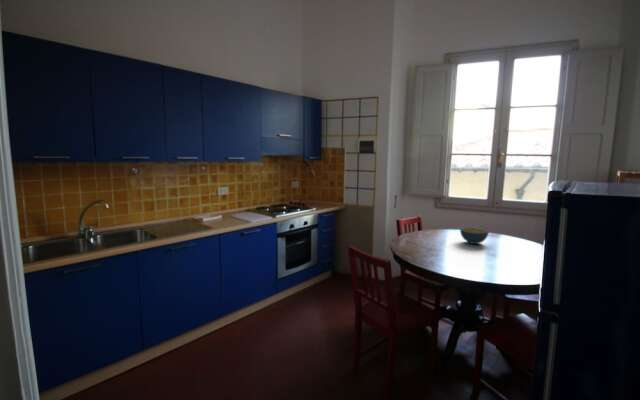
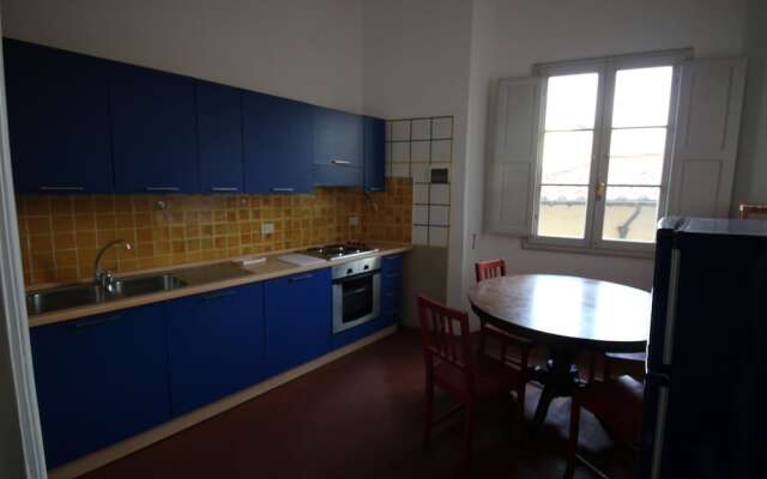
- cereal bowl (473, 236)
